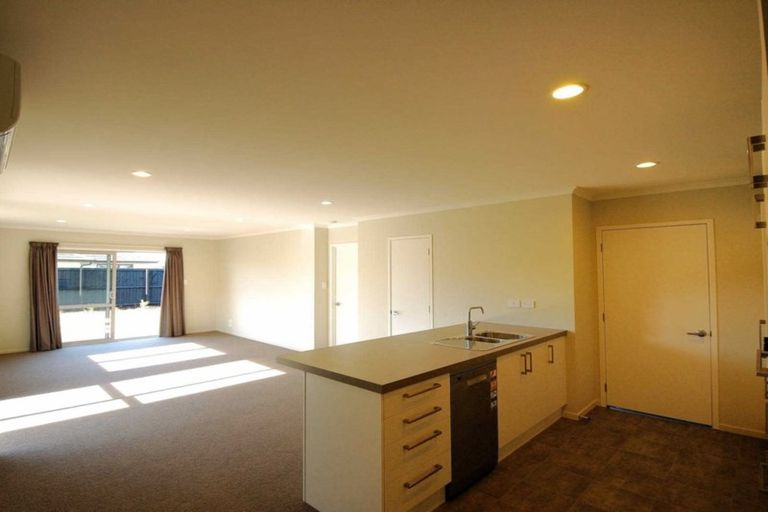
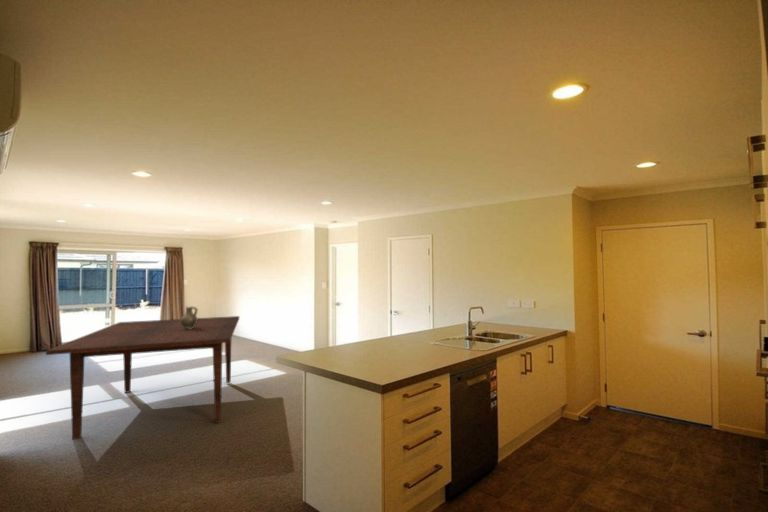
+ ceramic jug (189, 317)
+ table (163, 351)
